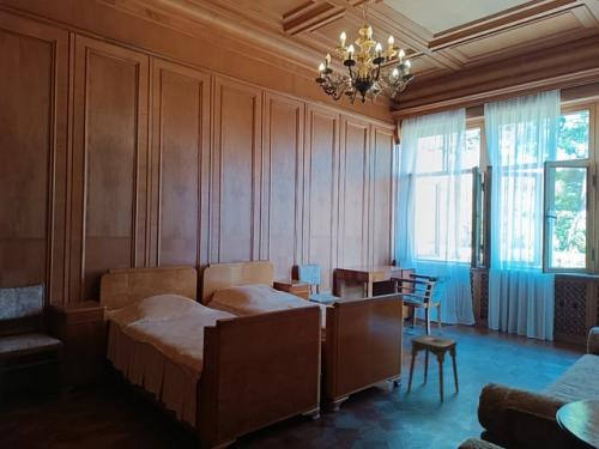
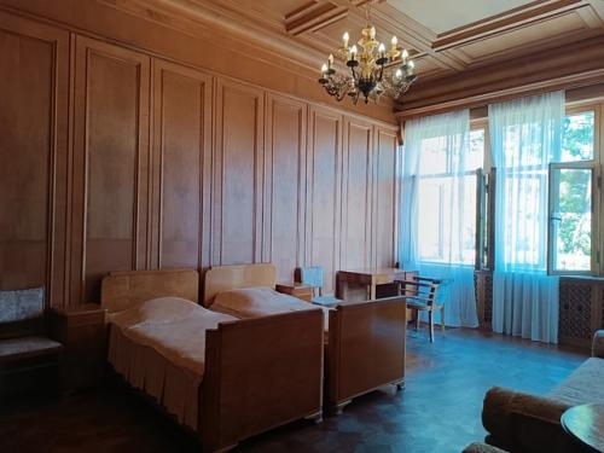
- stool (438, 365)
